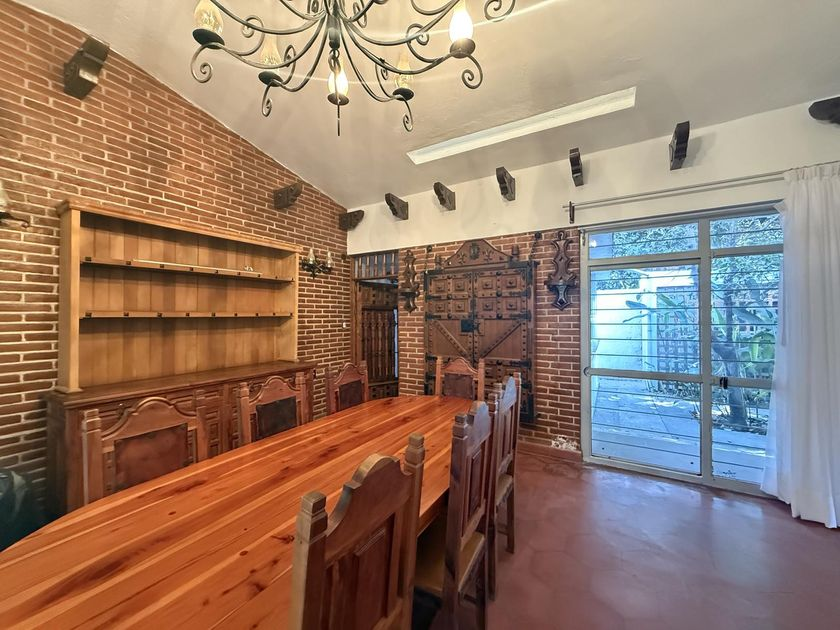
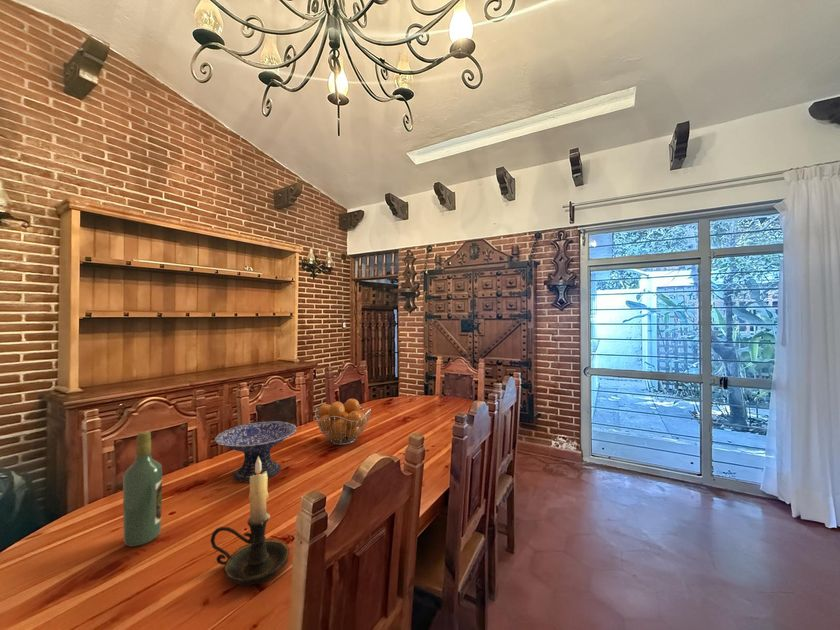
+ fruit basket (343, 420)
+ wine bottle (143, 485)
+ decorative bowl (257, 452)
+ candle holder (250, 511)
